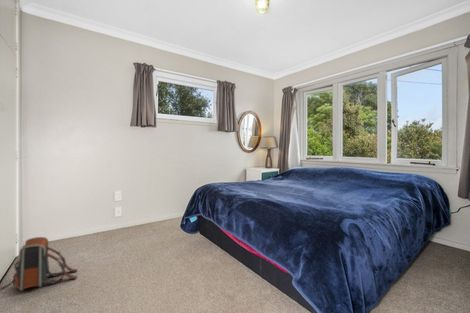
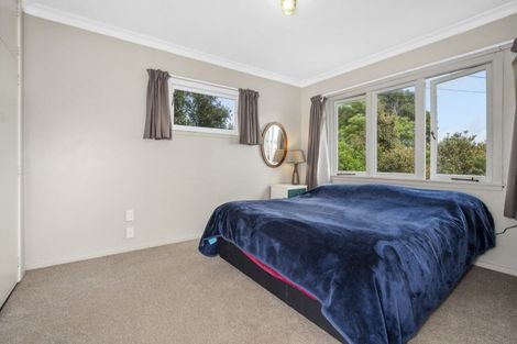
- backpack (41, 261)
